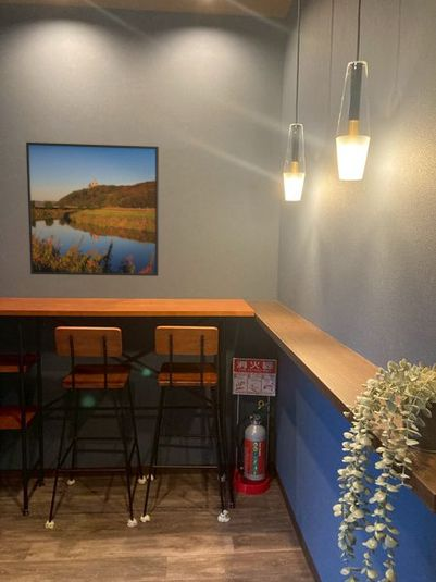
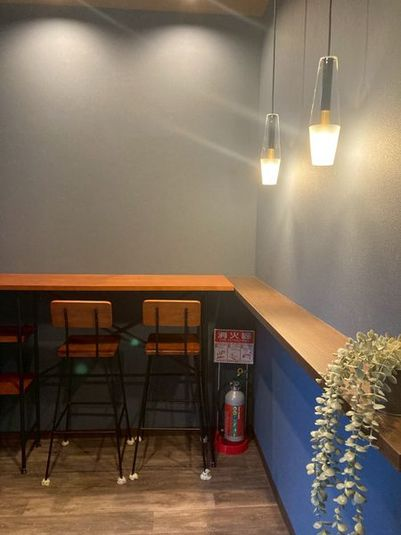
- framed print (94, 211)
